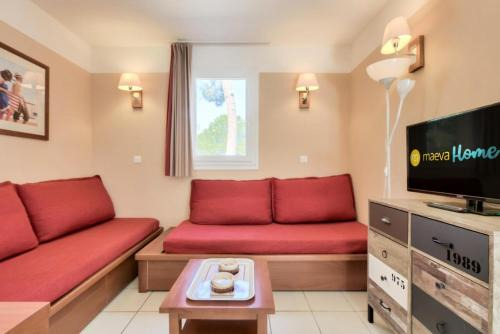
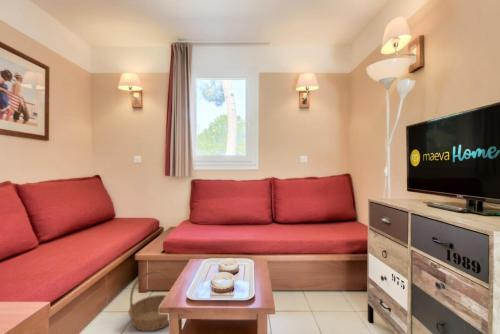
+ basket (154, 296)
